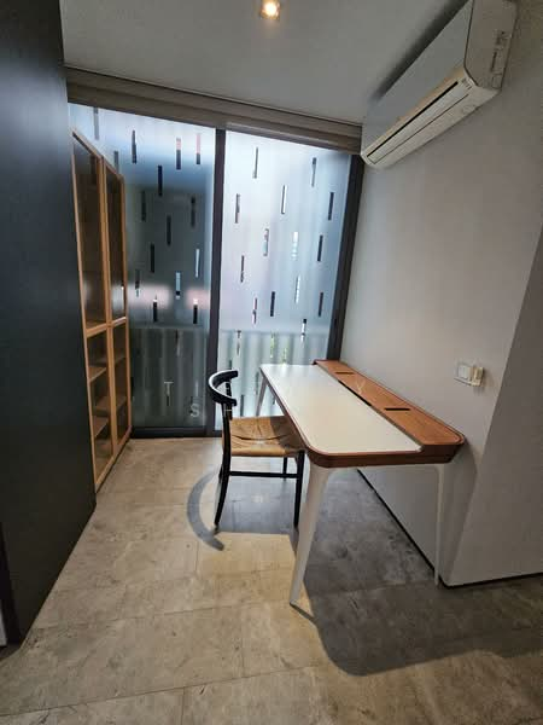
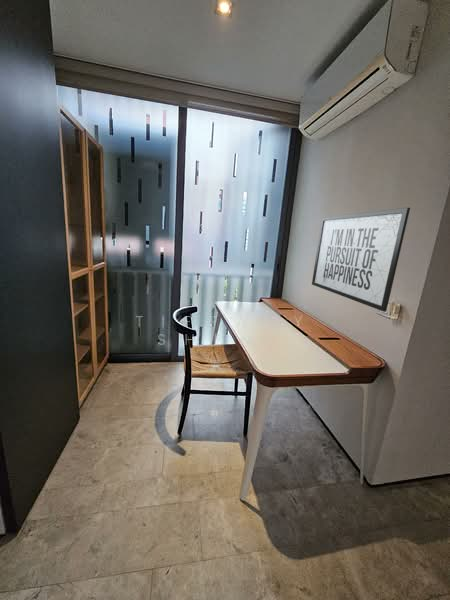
+ mirror (348, 256)
